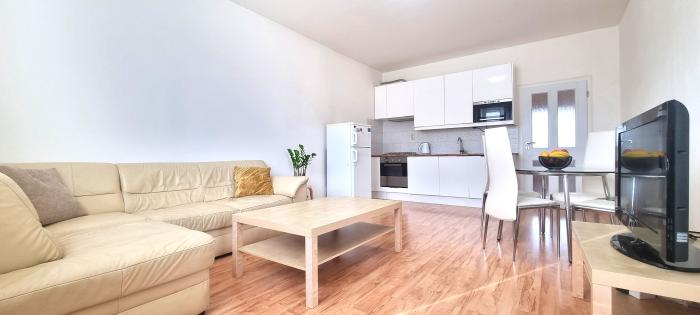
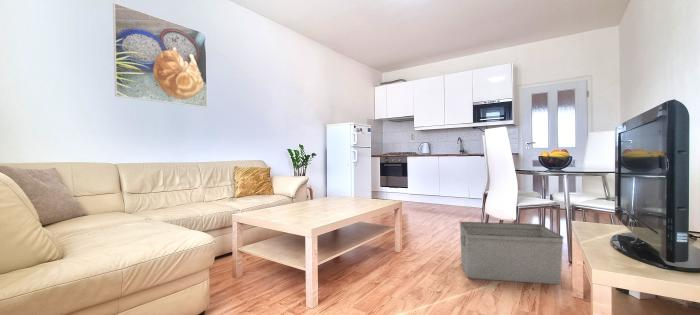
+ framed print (165, 61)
+ storage bin (506, 250)
